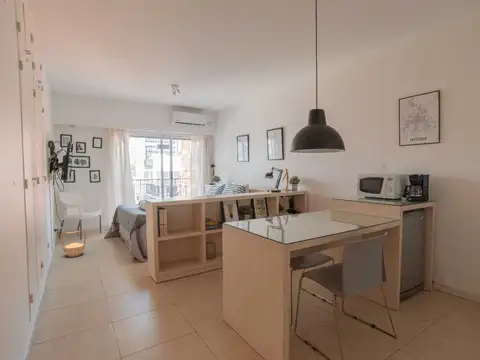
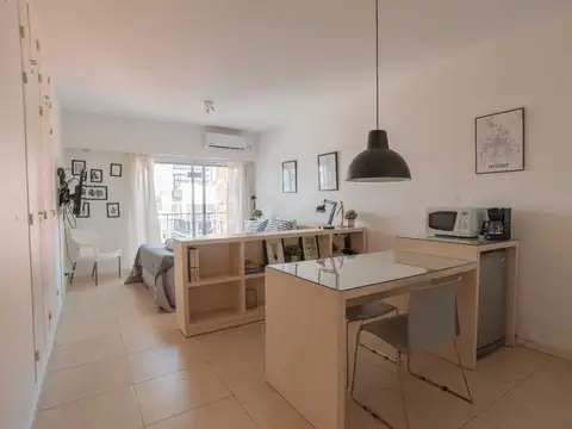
- basket (73, 243)
